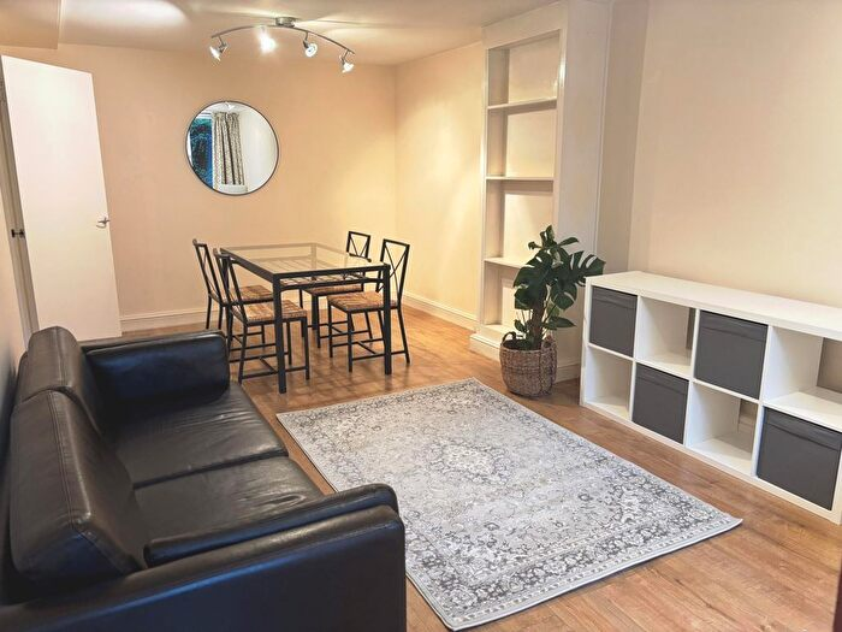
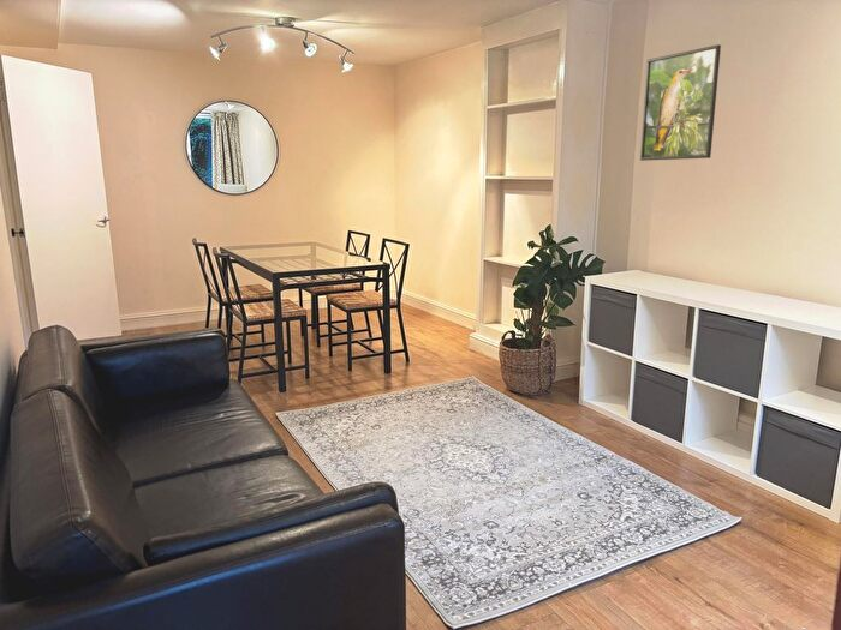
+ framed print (678, 107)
